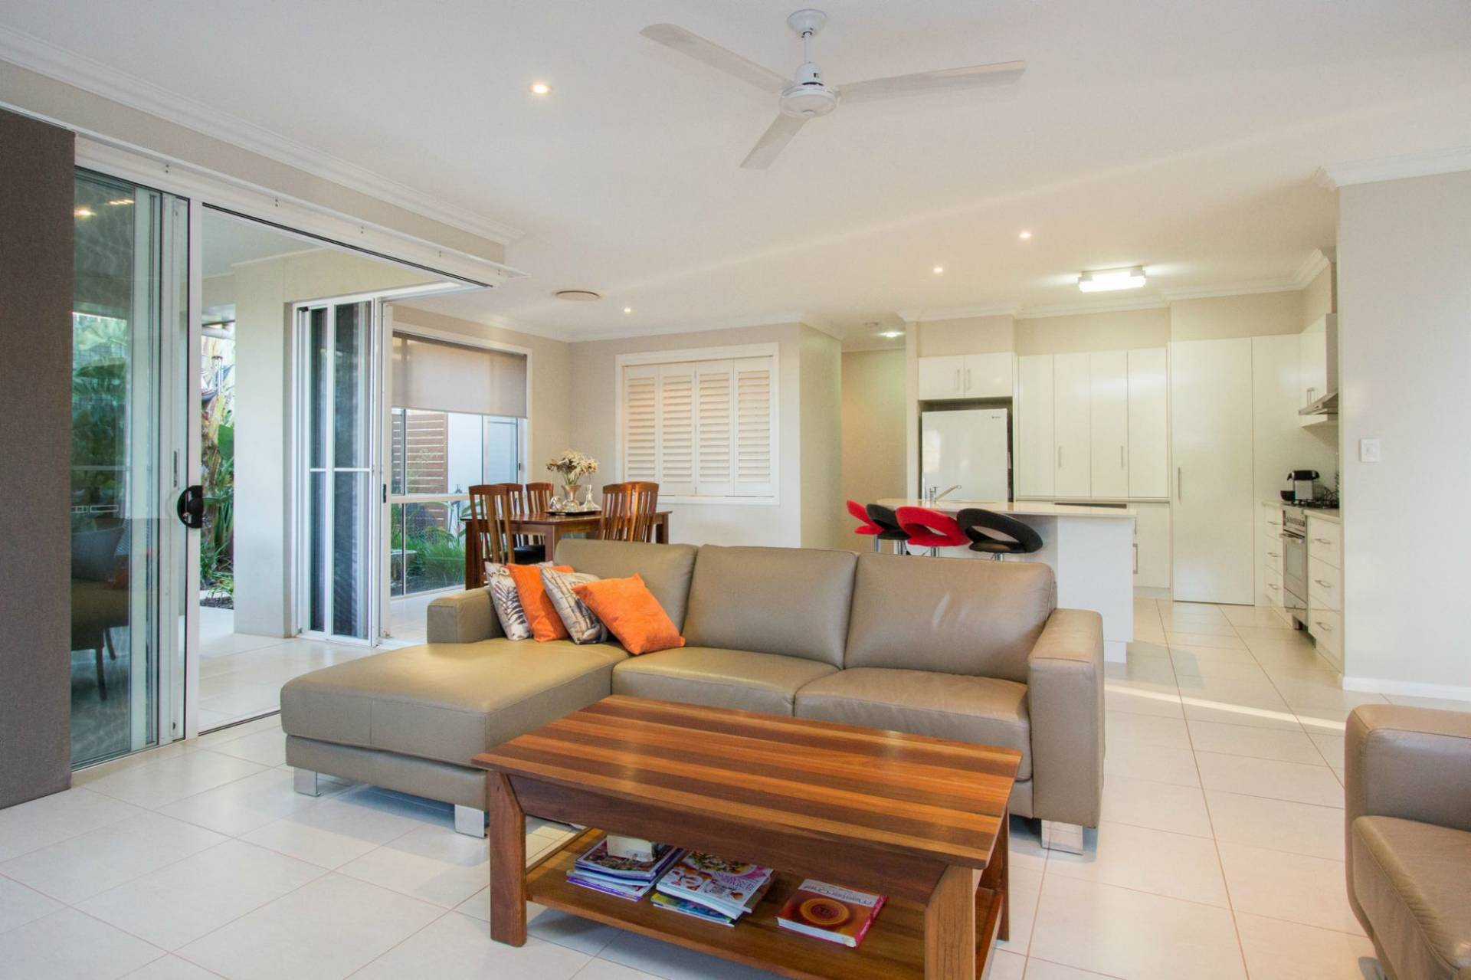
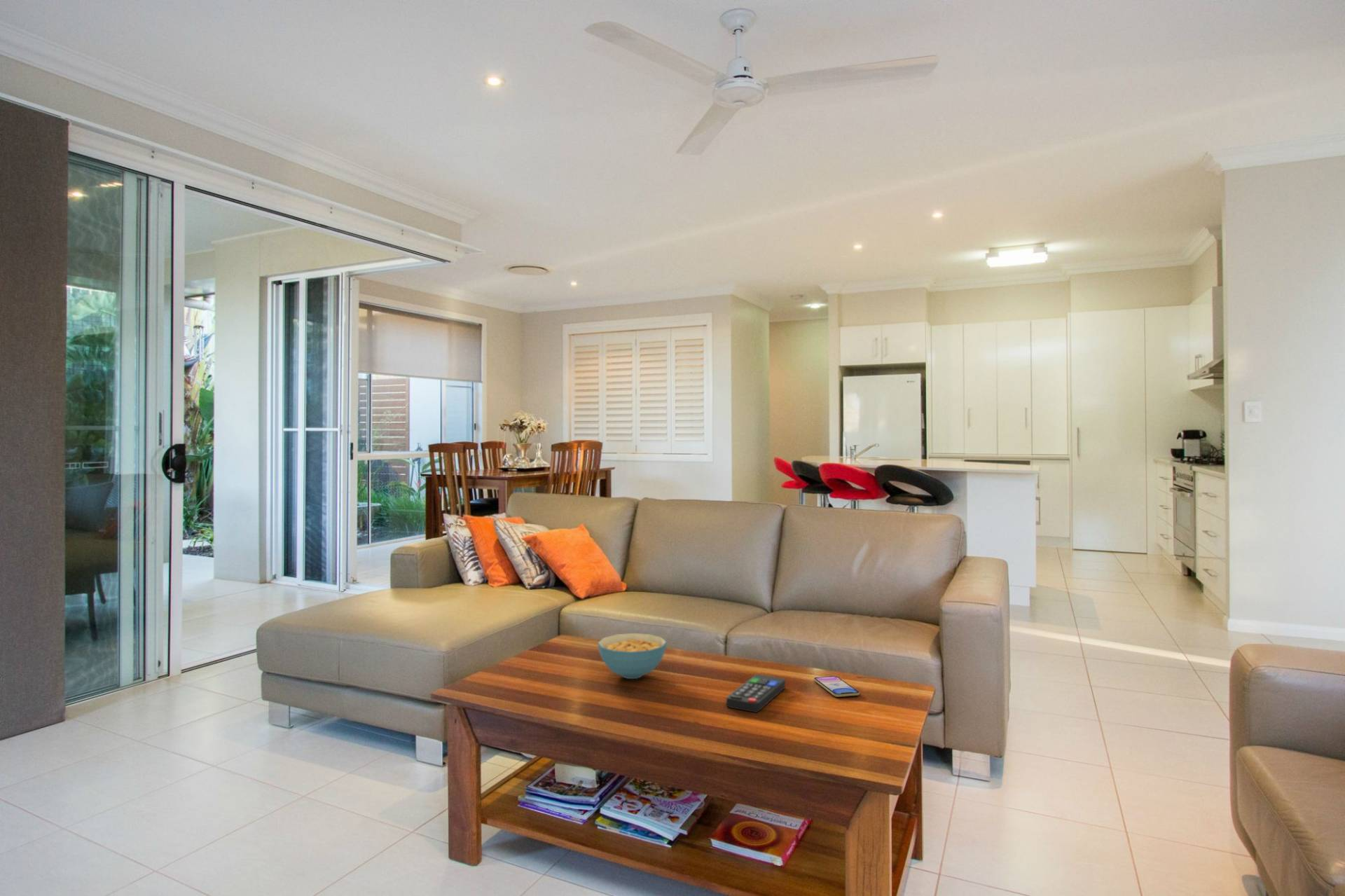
+ smartphone (836, 686)
+ cereal bowl (632, 659)
+ remote control (757, 691)
